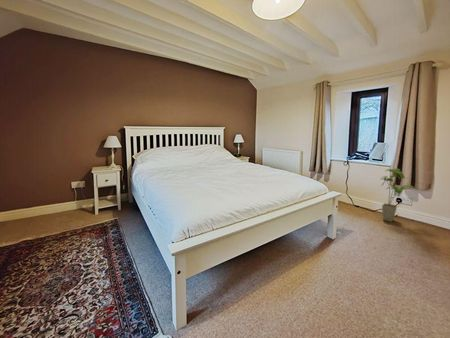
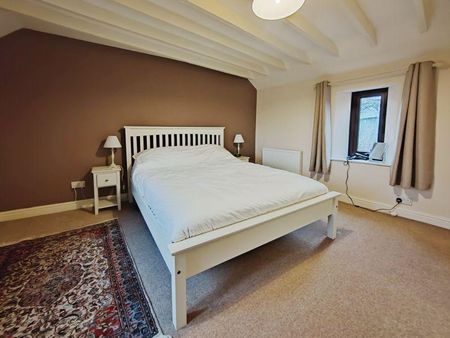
- house plant (395, 195)
